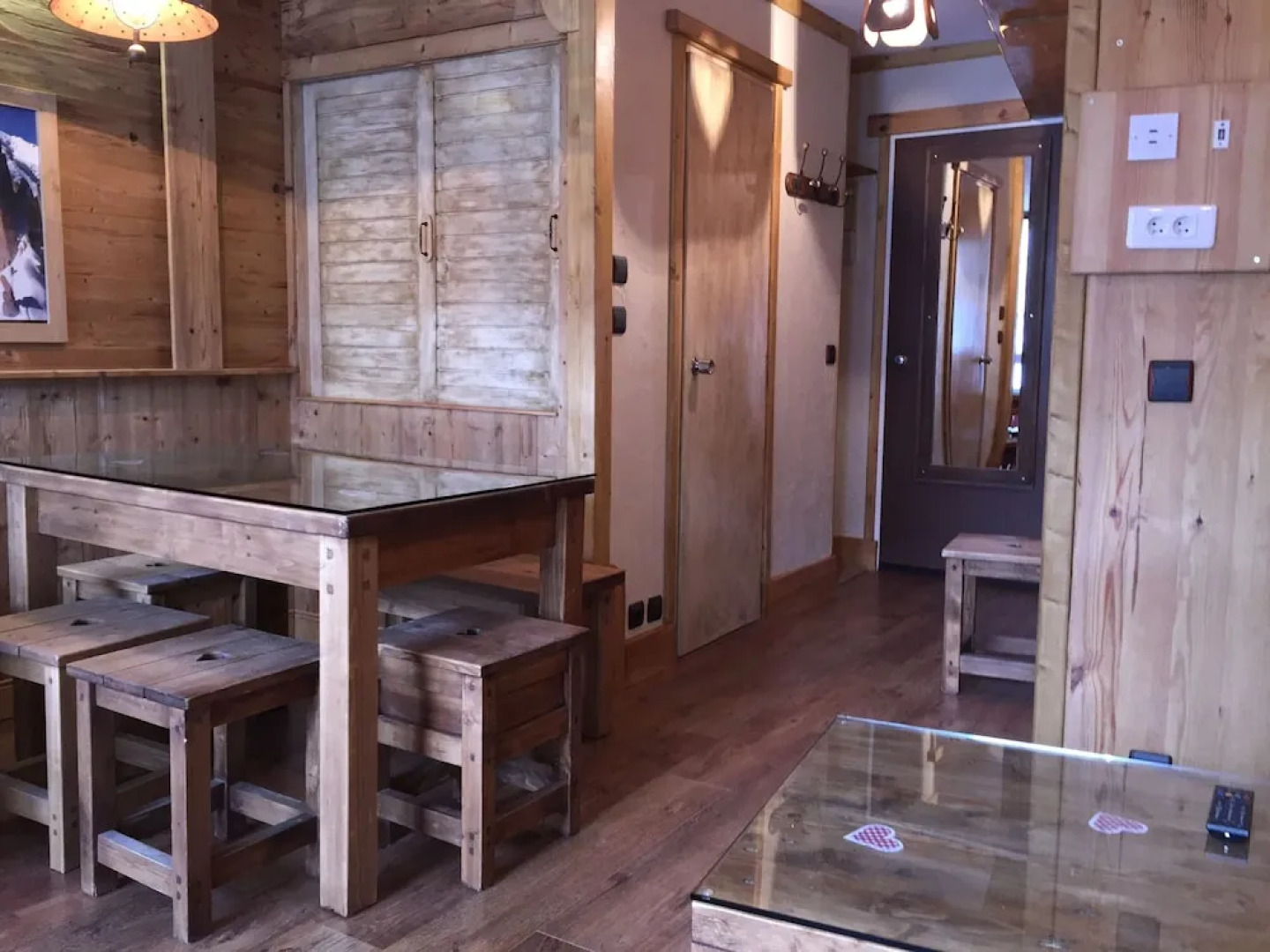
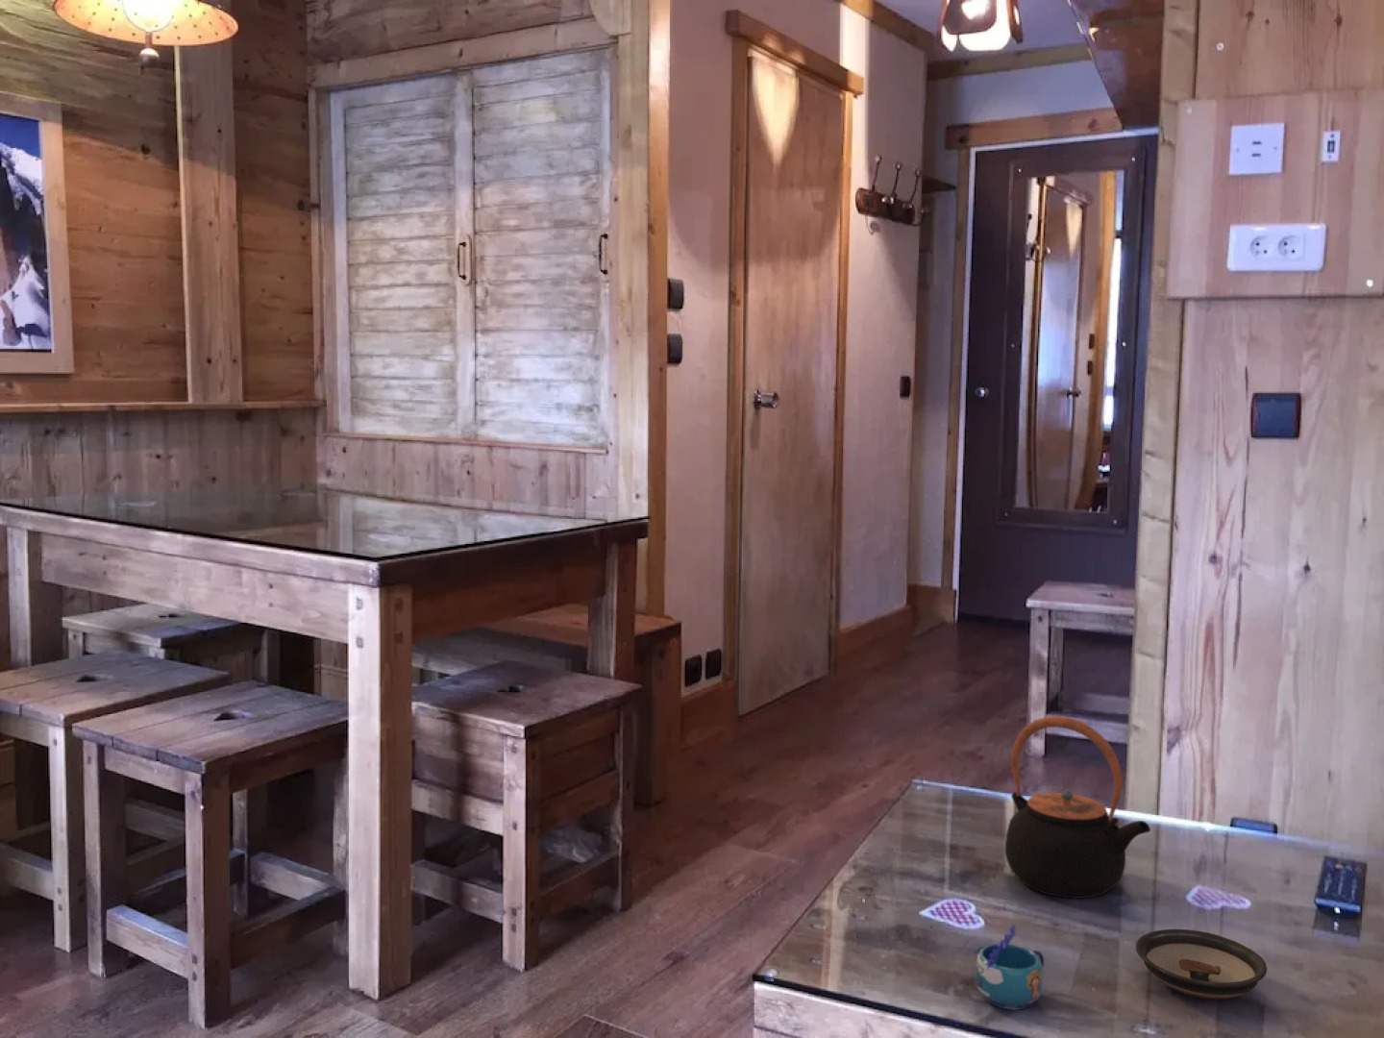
+ mug (1010, 968)
+ teapot (1077, 802)
+ saucer (1199, 969)
